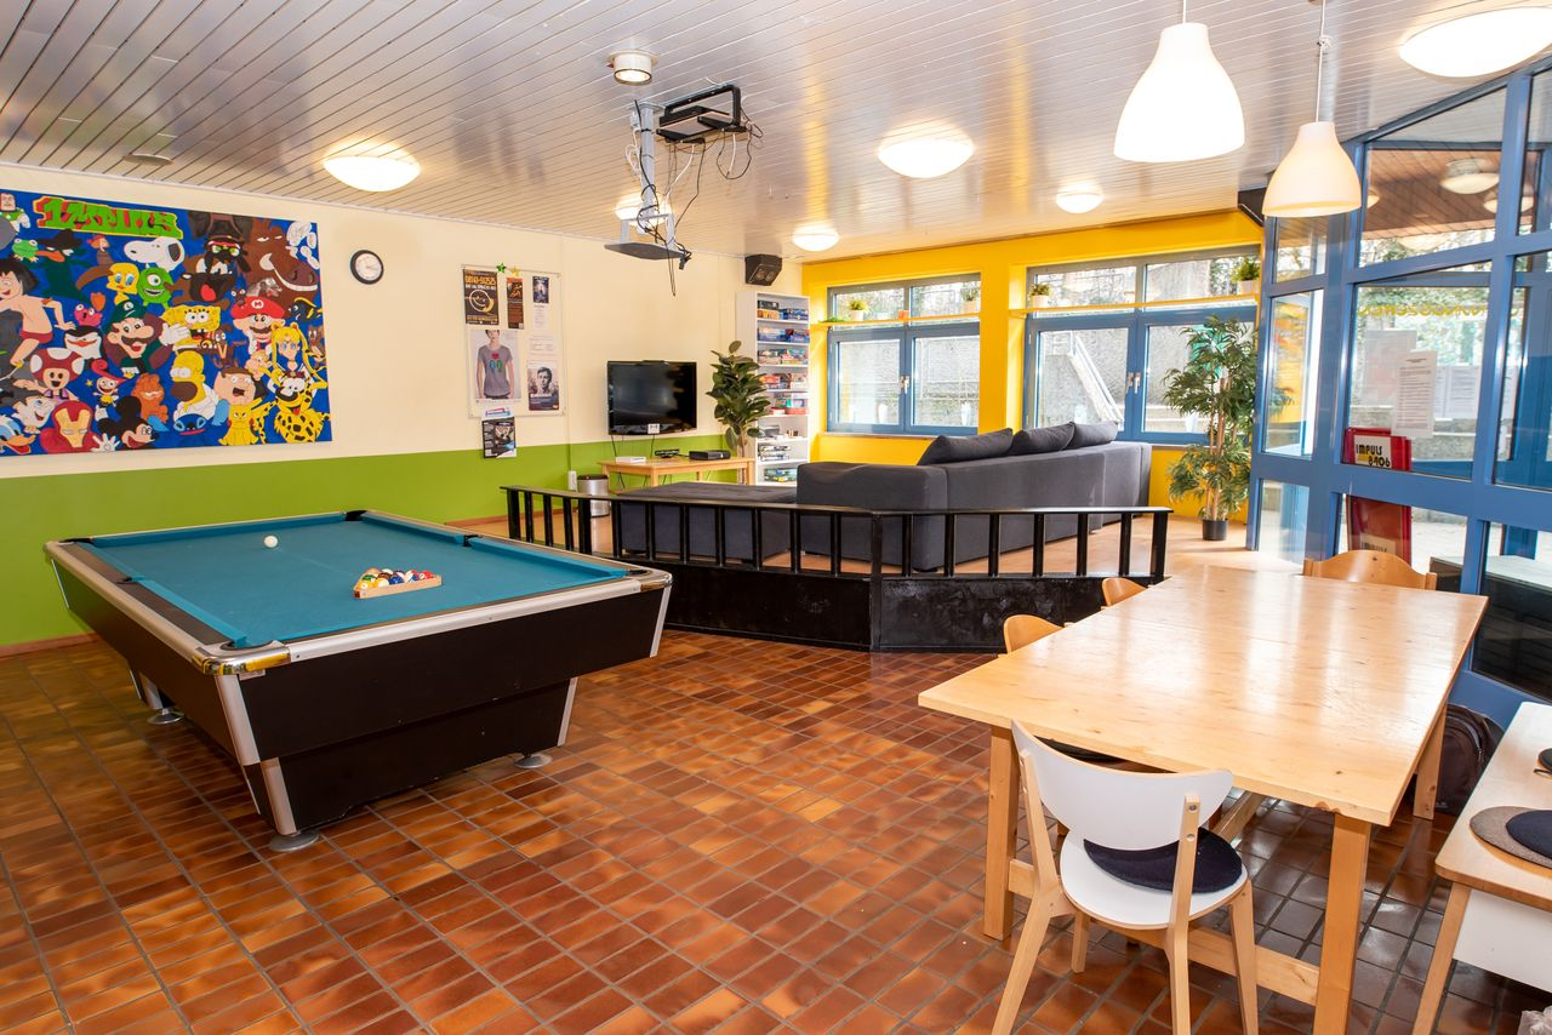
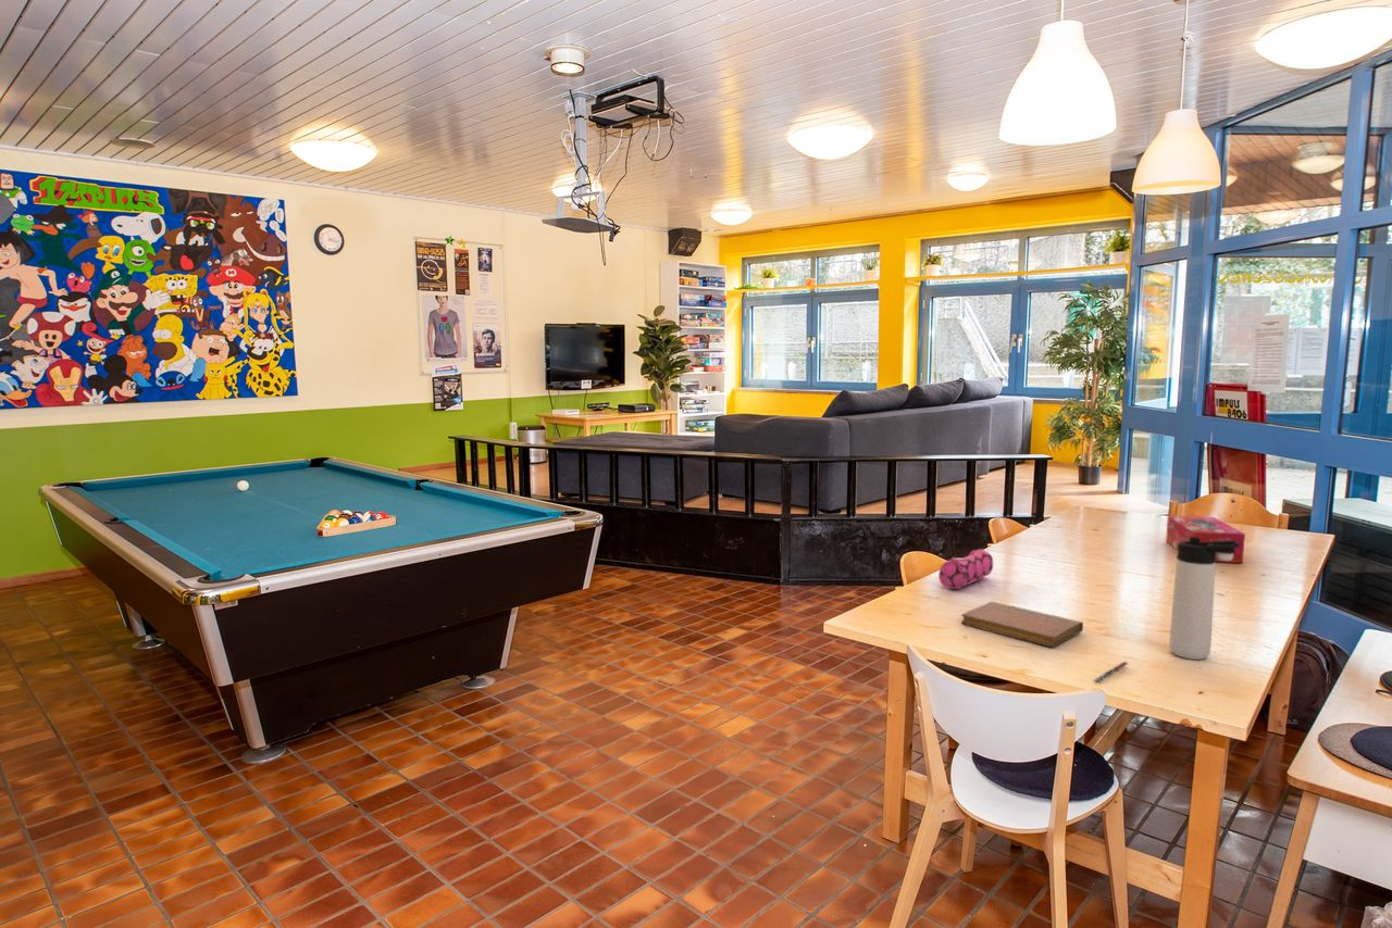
+ tissue box (1203, 538)
+ pencil case (967, 567)
+ notebook (1020, 622)
+ thermos bottle (1203, 598)
+ pen (1110, 670)
